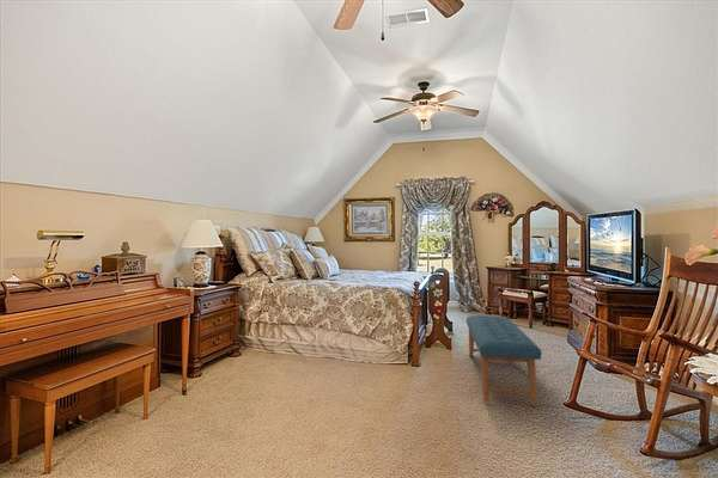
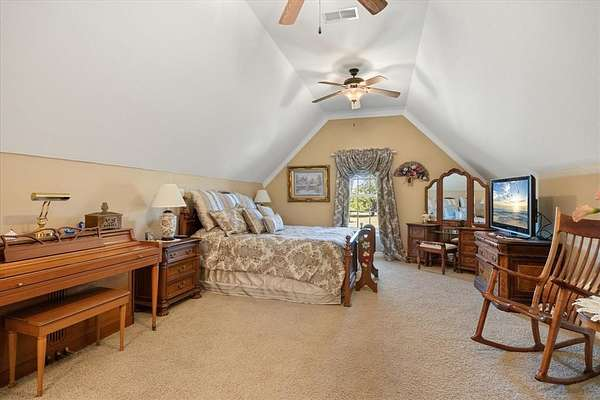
- bench (497, 351)
